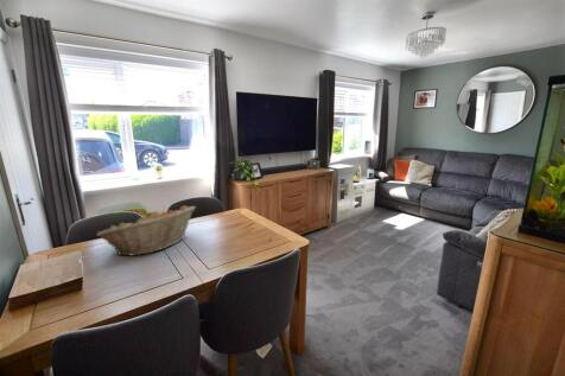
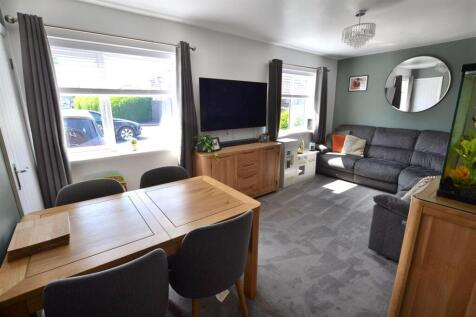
- fruit basket (151, 225)
